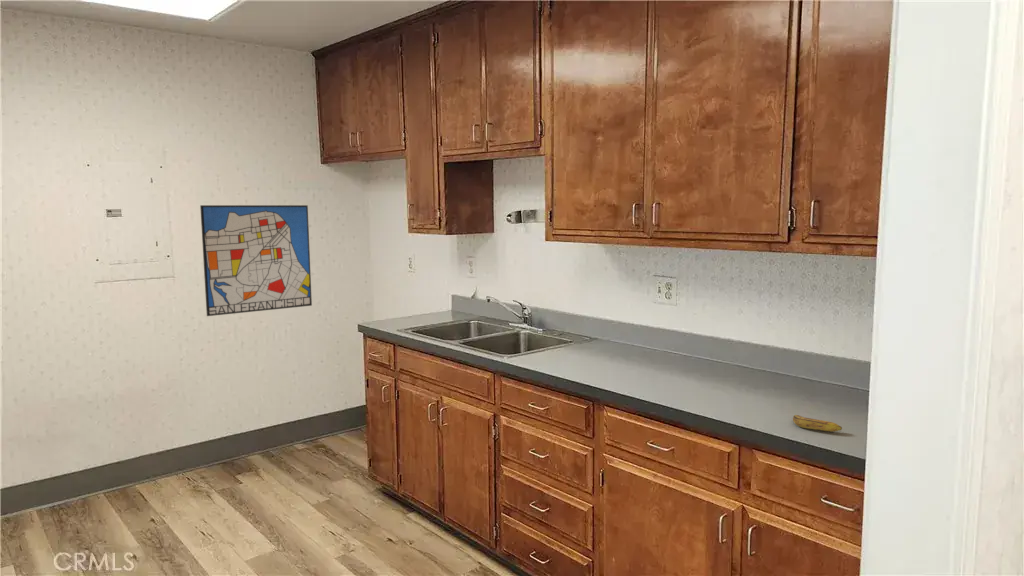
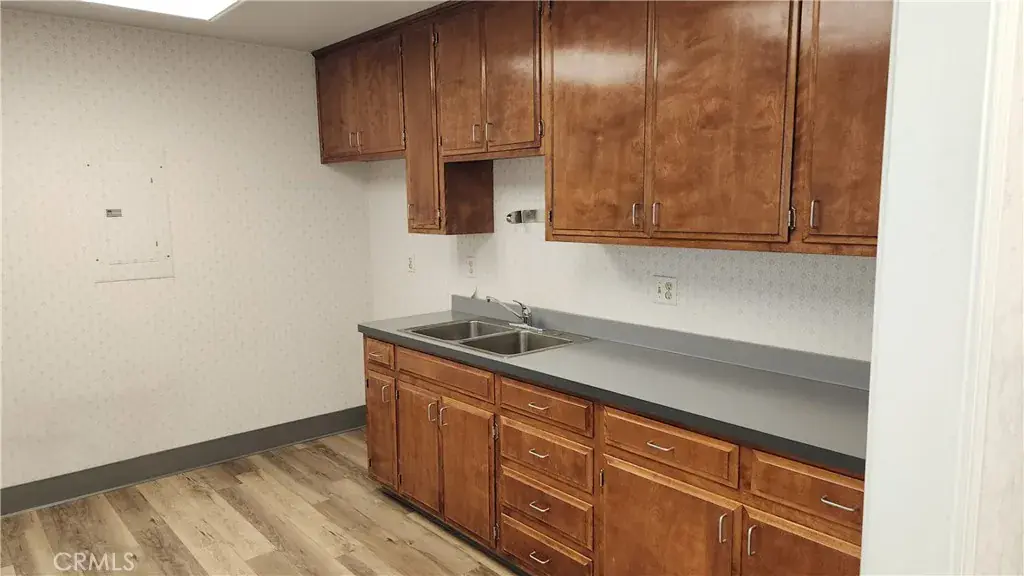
- wall art (259, 258)
- banana (816, 422)
